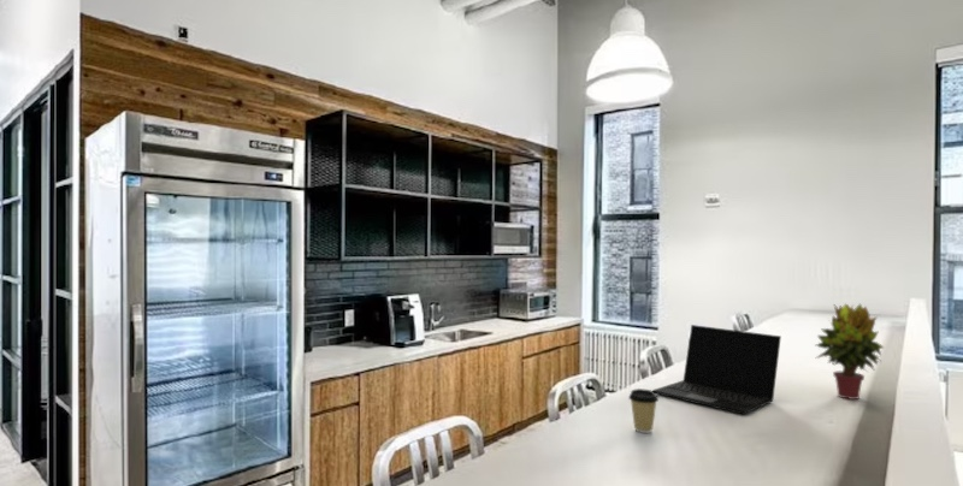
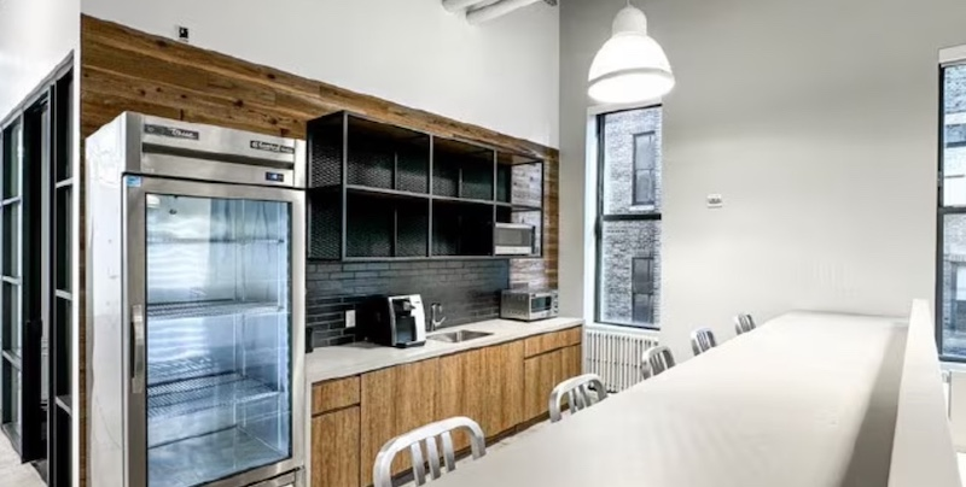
- coffee cup (643, 410)
- laptop (715, 364)
- potted plant (850, 350)
